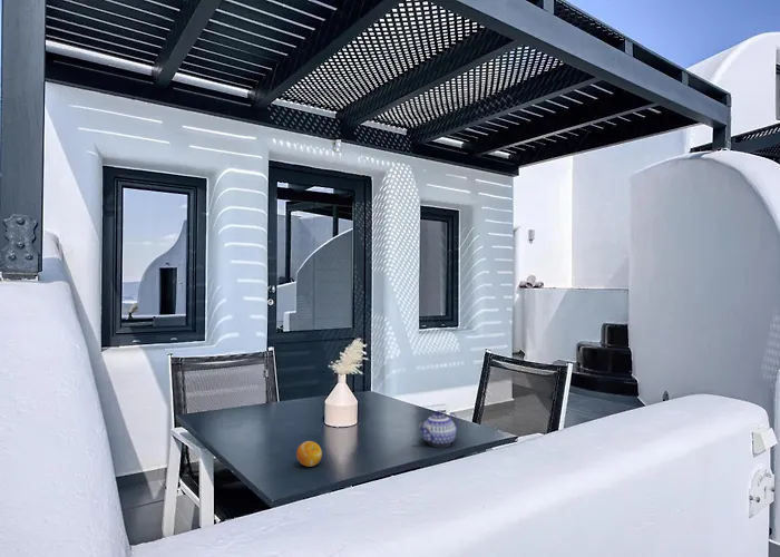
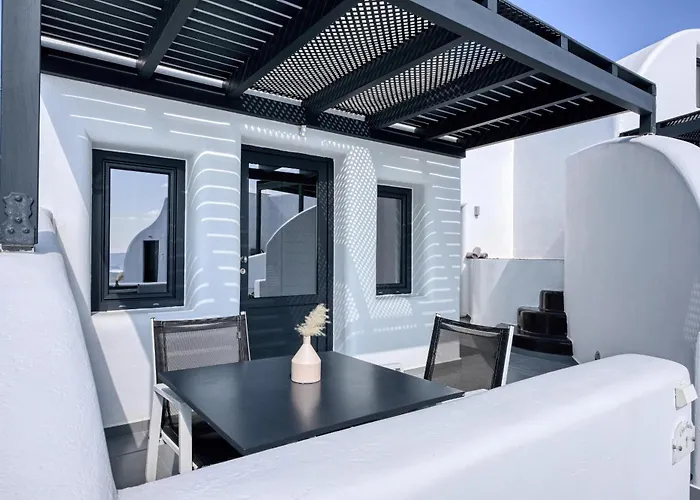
- teapot (439, 427)
- fruit (309, 453)
